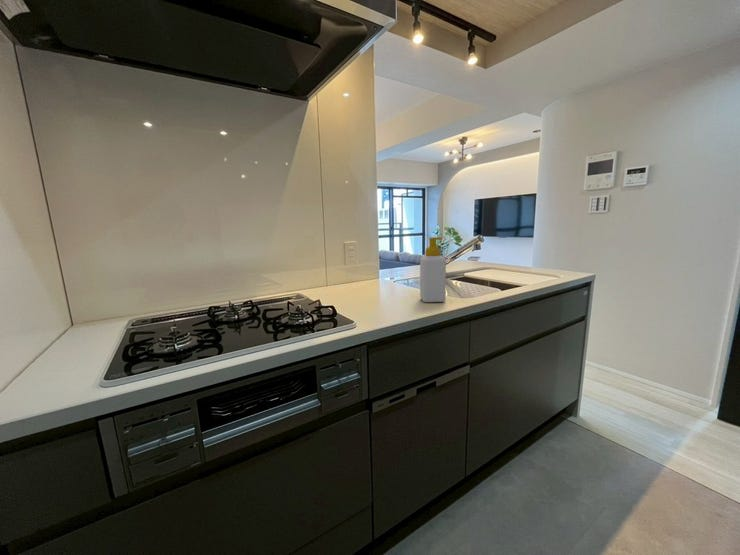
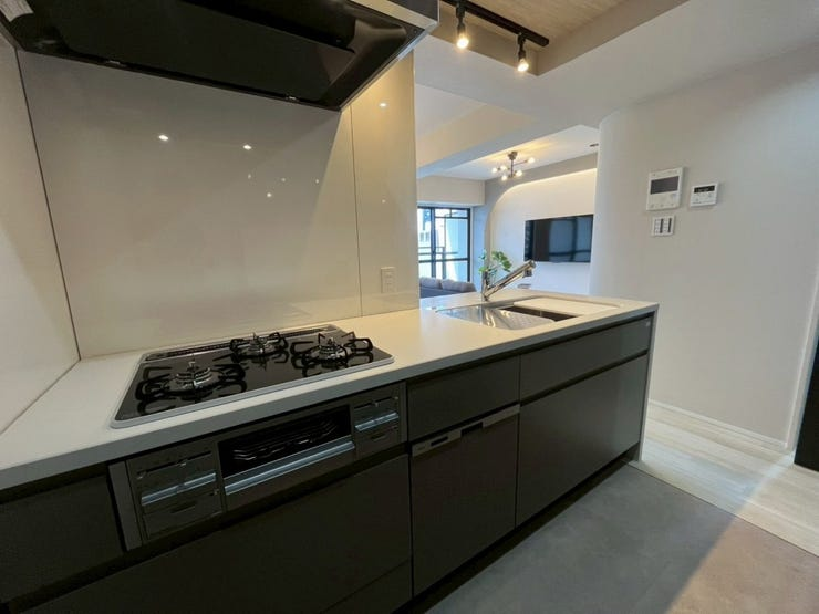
- soap bottle (432, 269)
